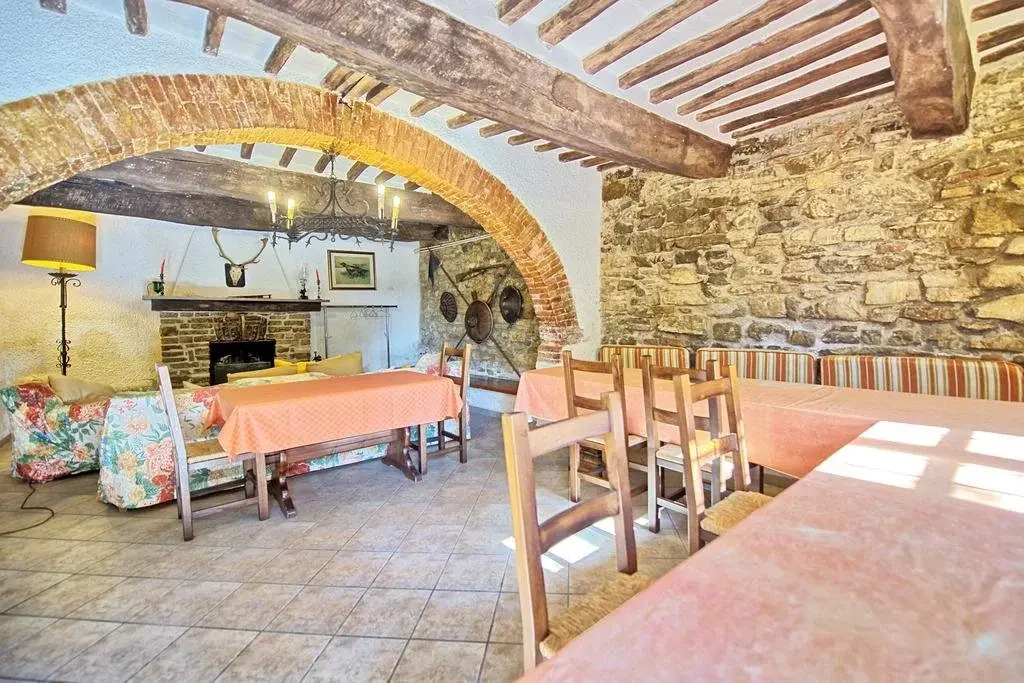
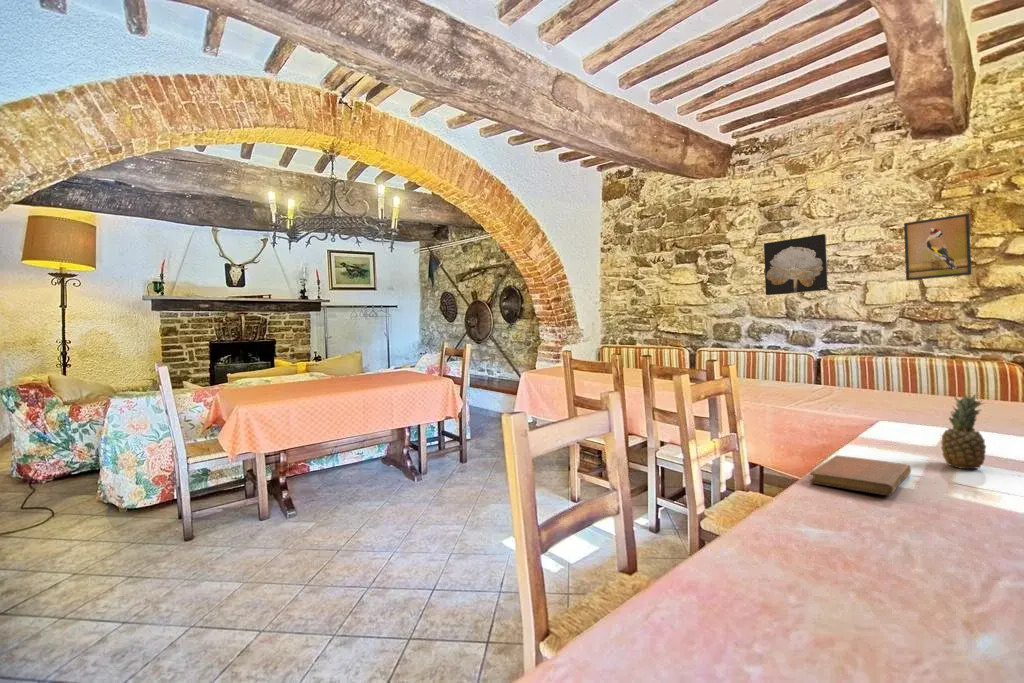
+ wall art (794, 265)
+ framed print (936, 248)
+ notebook (861, 473)
+ fruit (963, 430)
